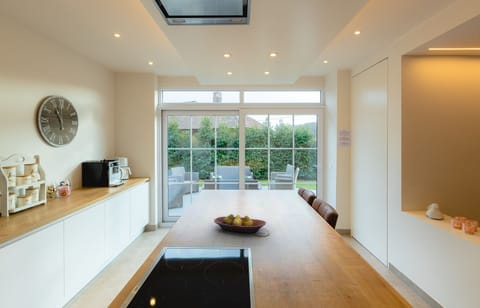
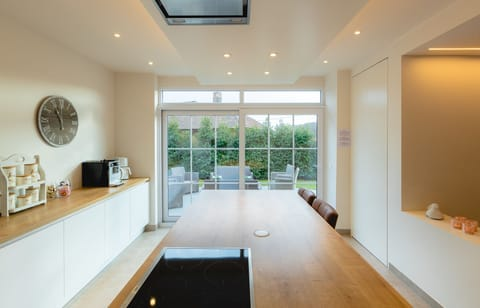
- fruit bowl (239, 222)
